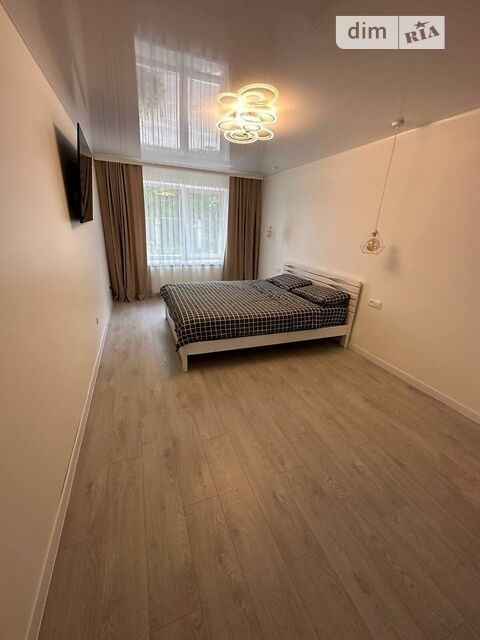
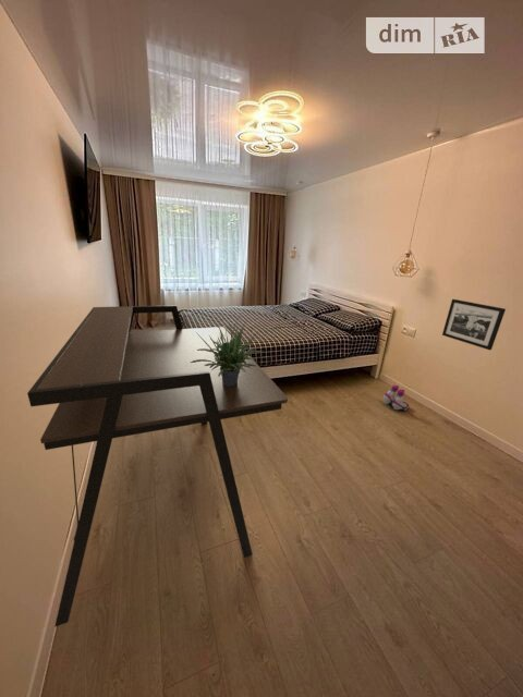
+ potted plant (227, 350)
+ picture frame (471, 322)
+ boots (397, 396)
+ desk (165, 414)
